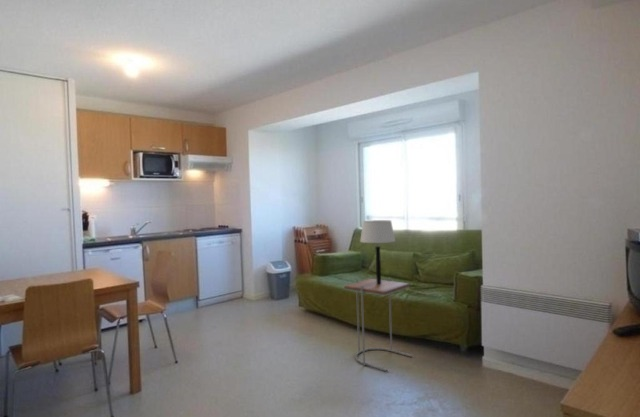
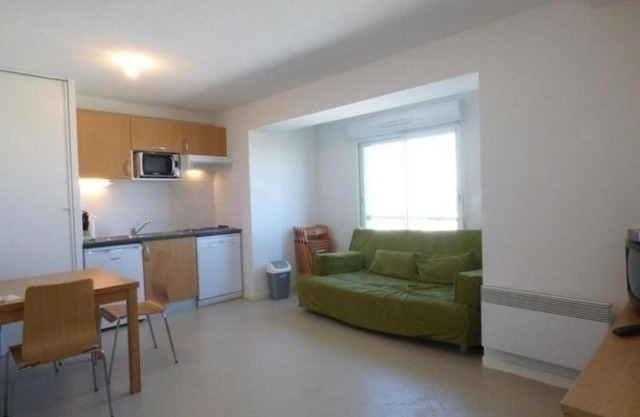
- table lamp (377, 252)
- side table (389, 316)
